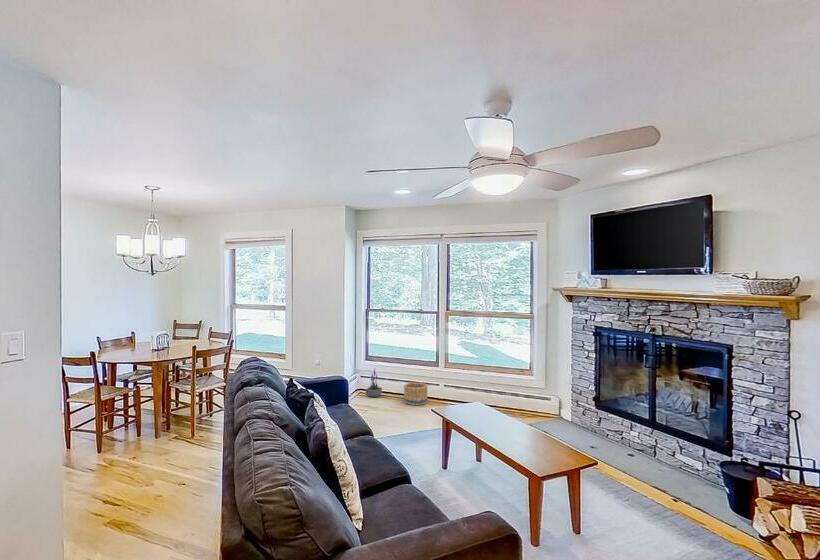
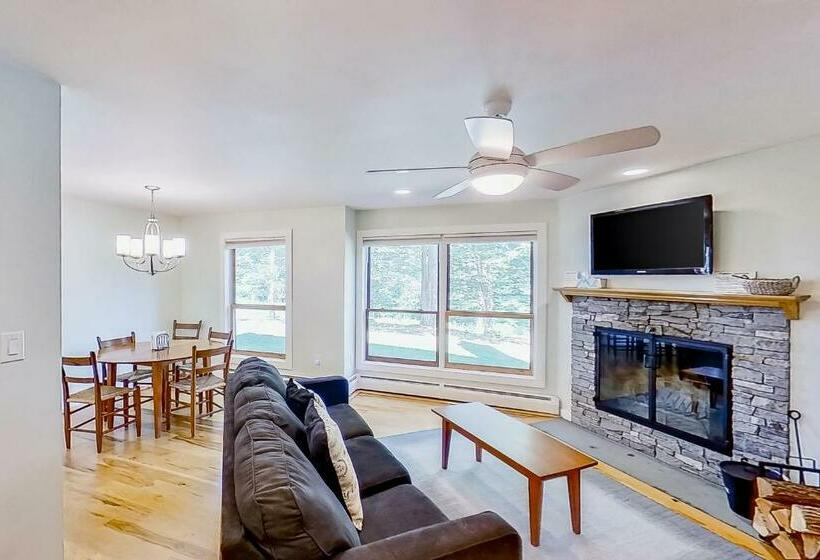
- potted plant (373, 382)
- basket (415, 393)
